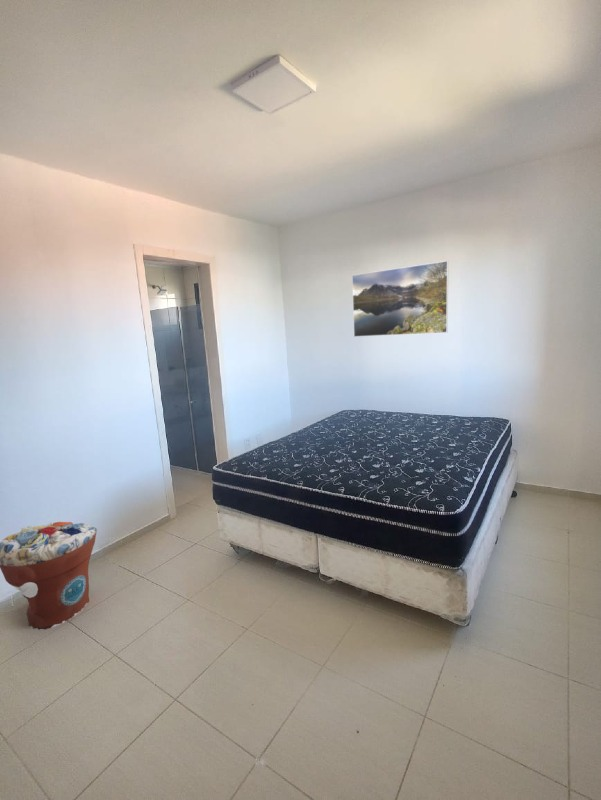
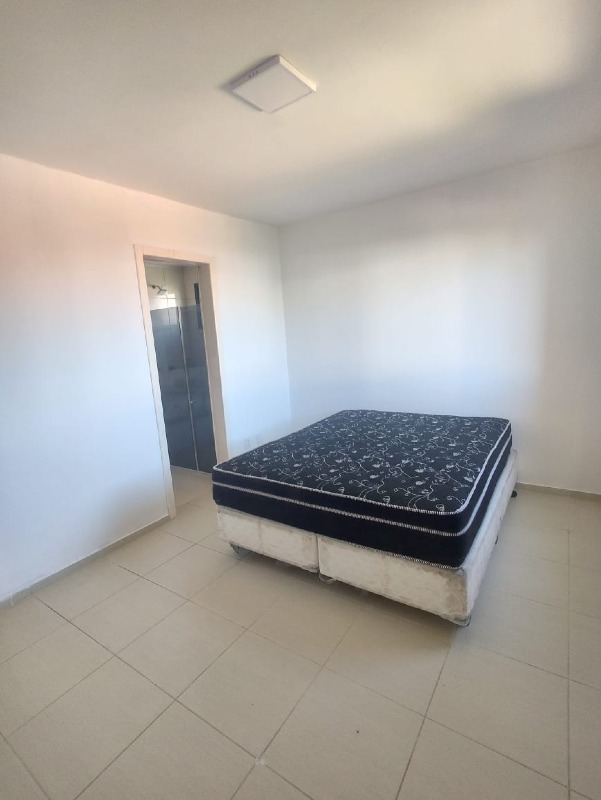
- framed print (397, 302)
- flower pot (52, 565)
